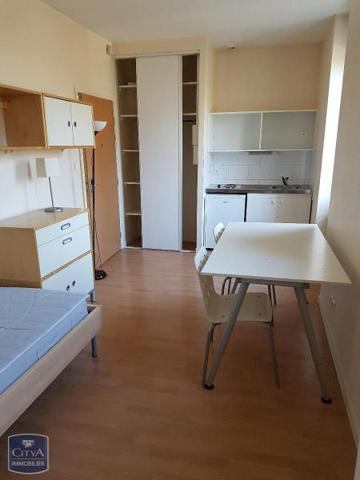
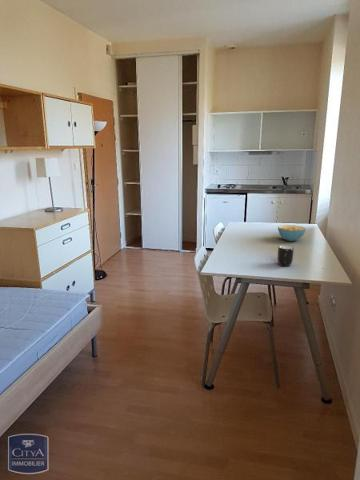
+ cereal bowl (291, 233)
+ mug (285, 256)
